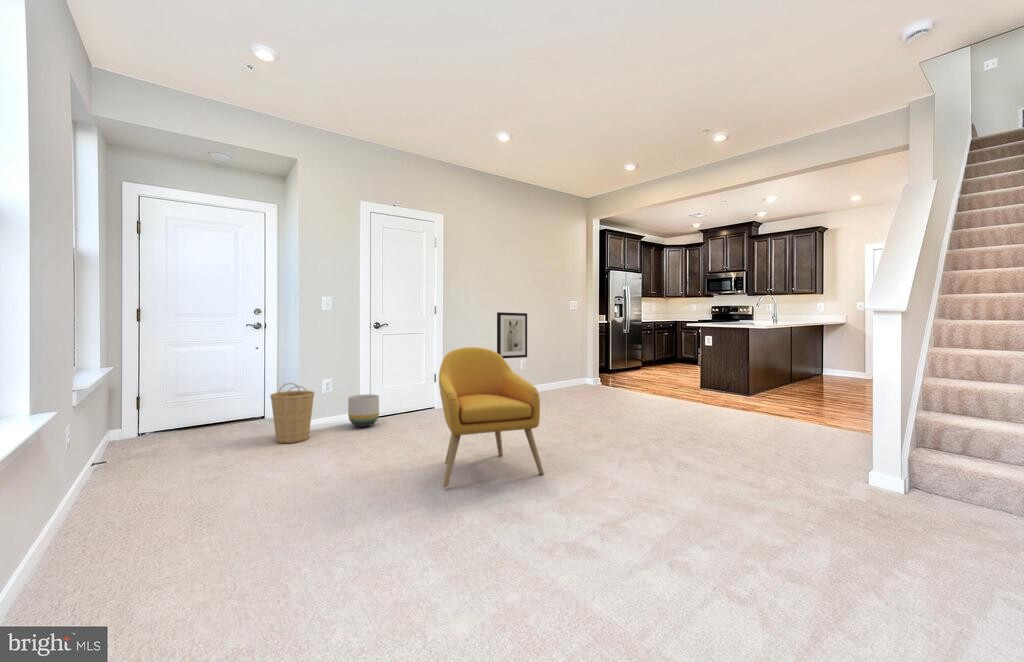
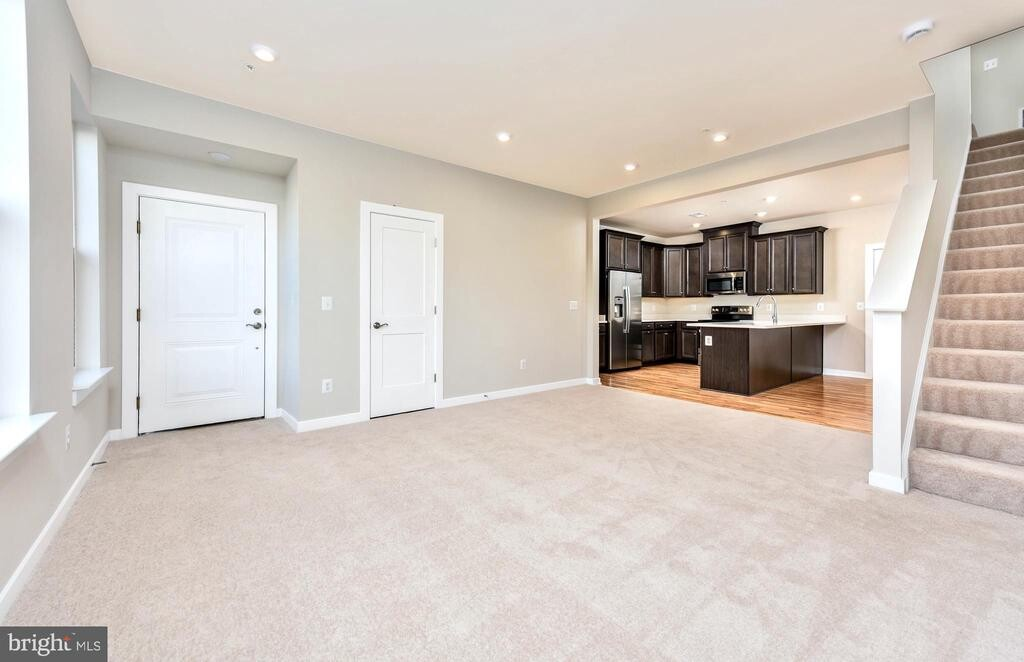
- planter (363, 411)
- basket (292, 411)
- armchair (482, 407)
- wall art (512, 335)
